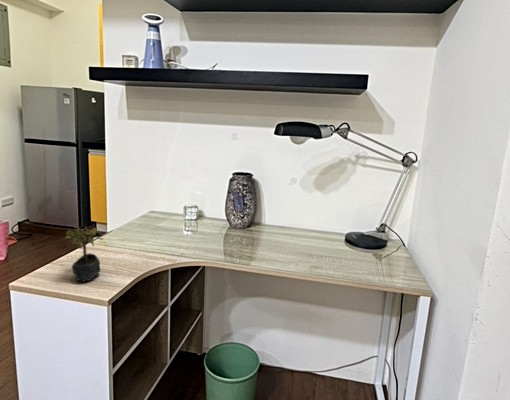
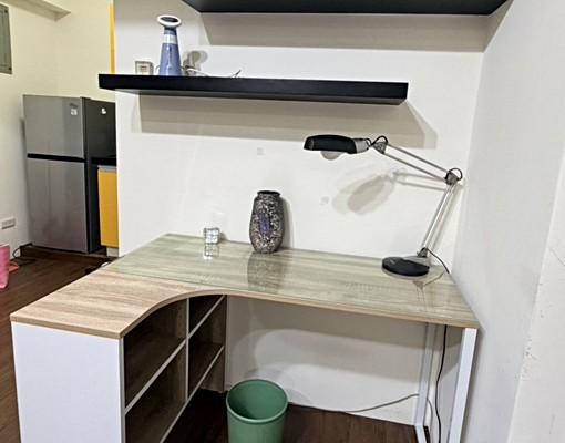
- succulent plant (85, 251)
